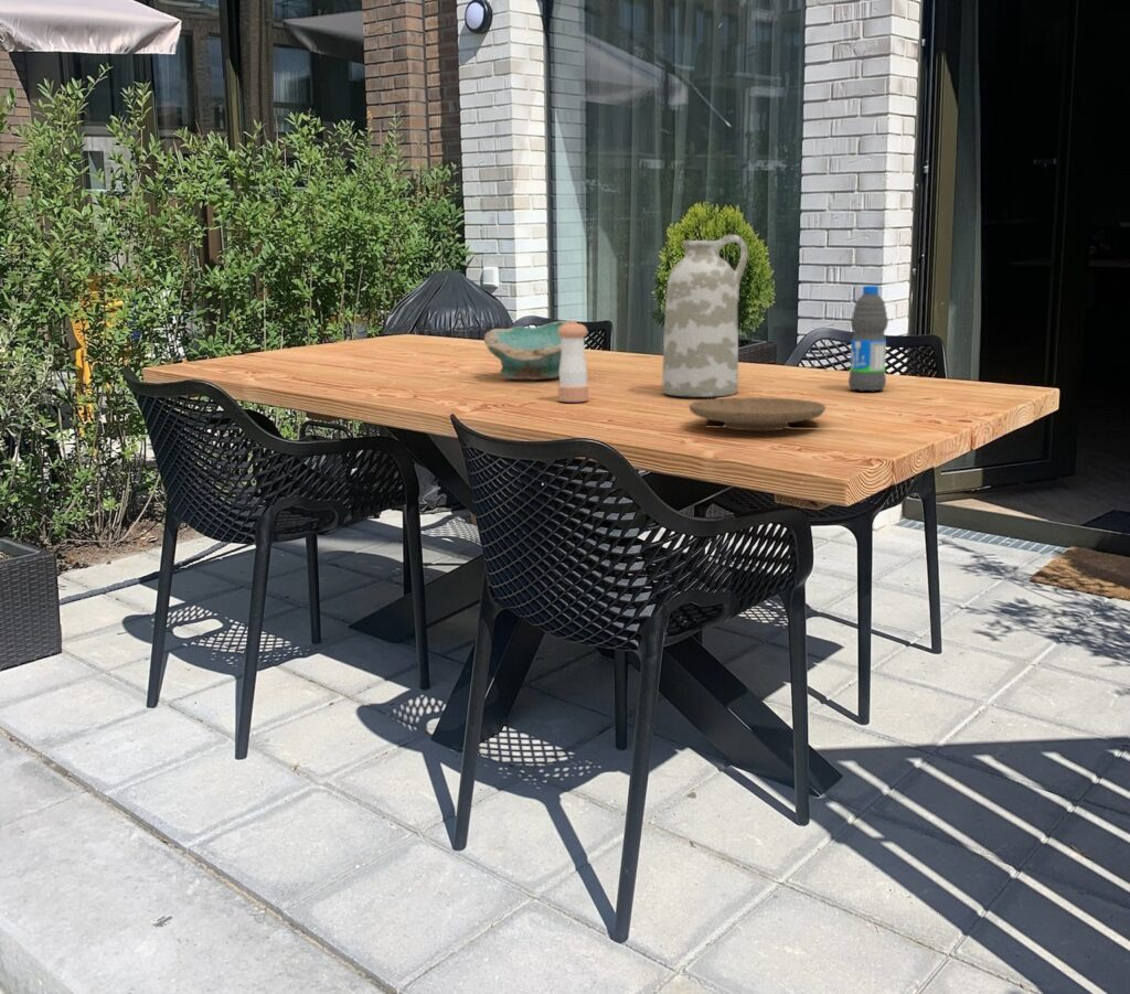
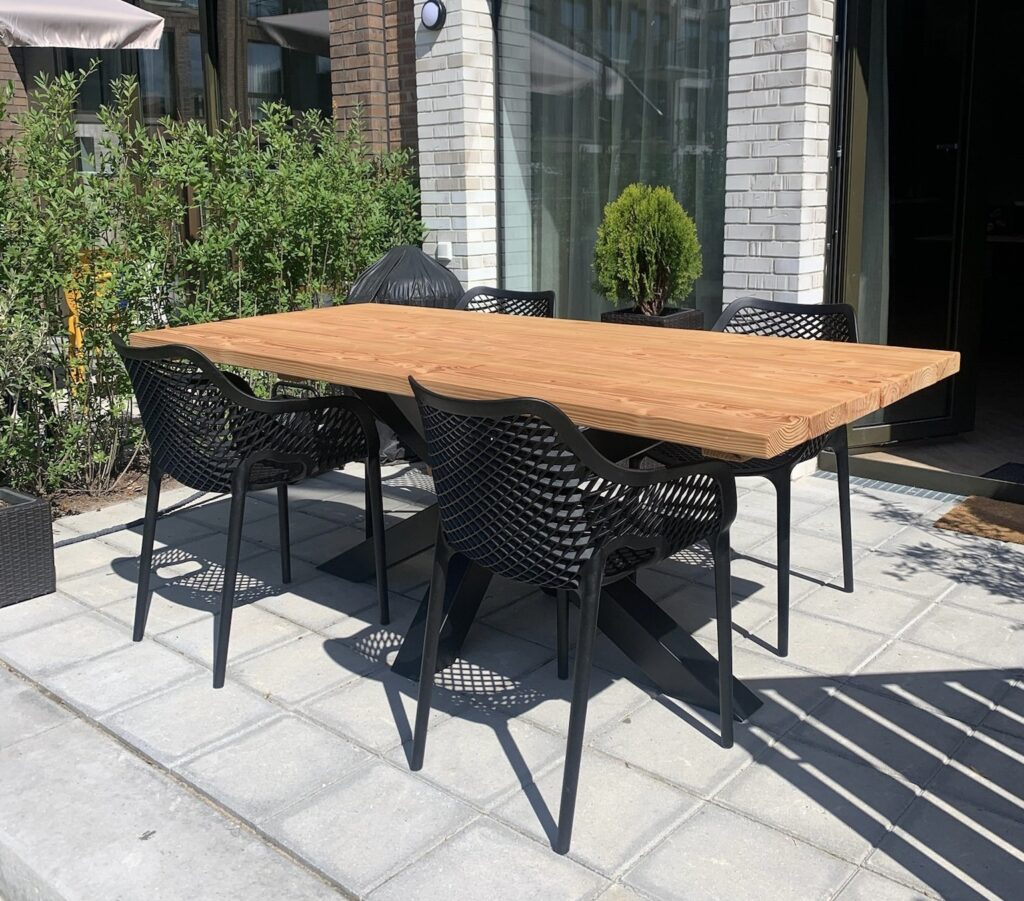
- water bottle (868, 338)
- bowl (534, 350)
- pepper shaker (573, 360)
- plate (756, 415)
- vase (704, 314)
